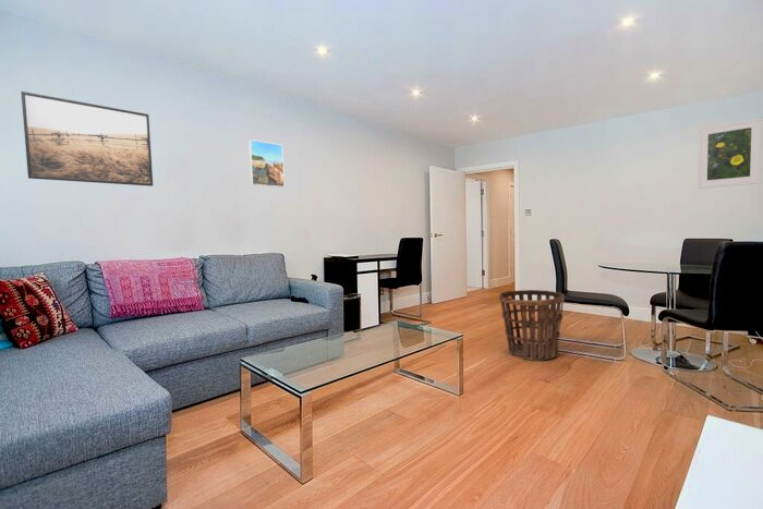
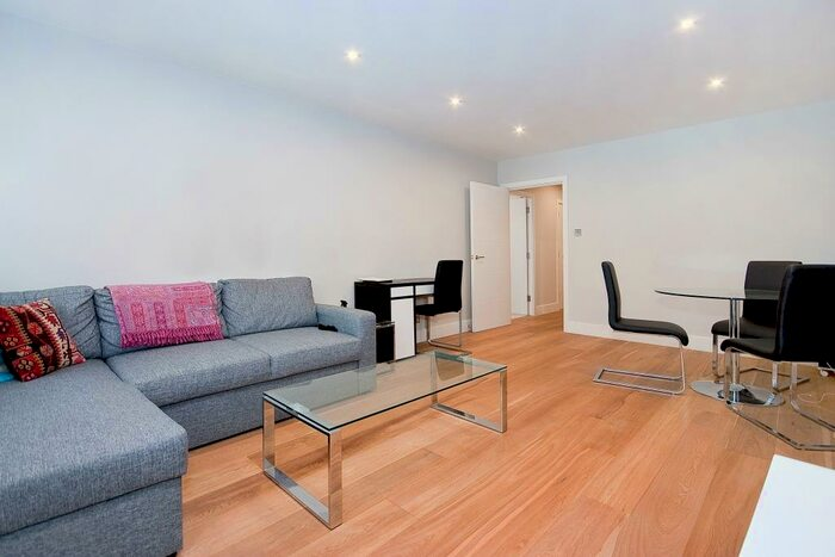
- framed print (93, 143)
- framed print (267, 163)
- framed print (728, 155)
- basket (531, 323)
